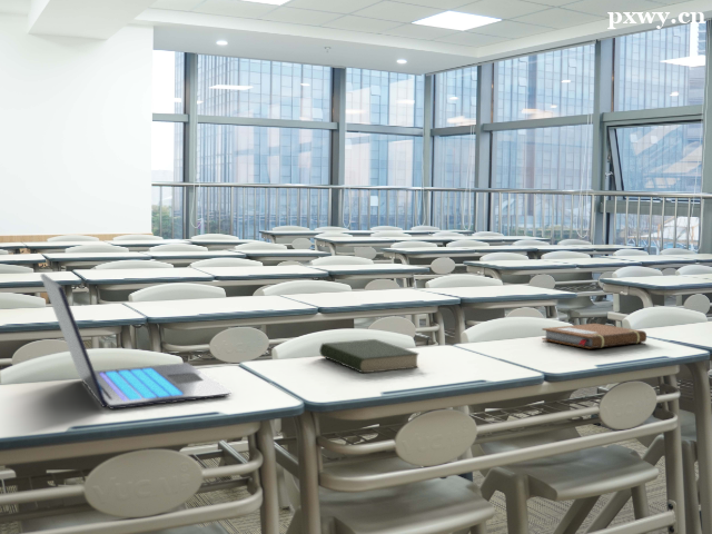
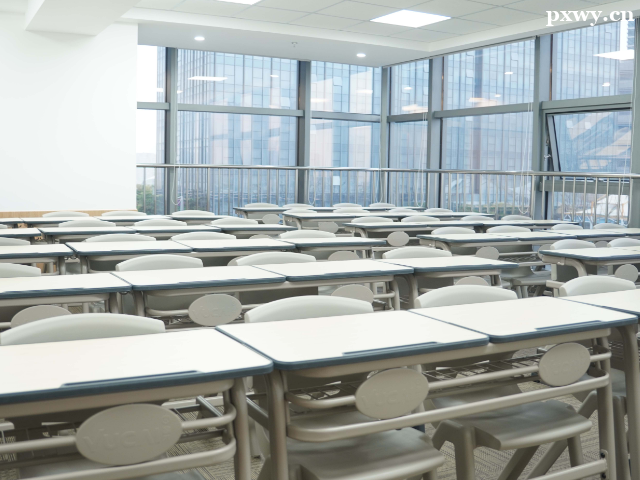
- laptop (131, 367)
- notebook (592, 335)
- book (367, 355)
